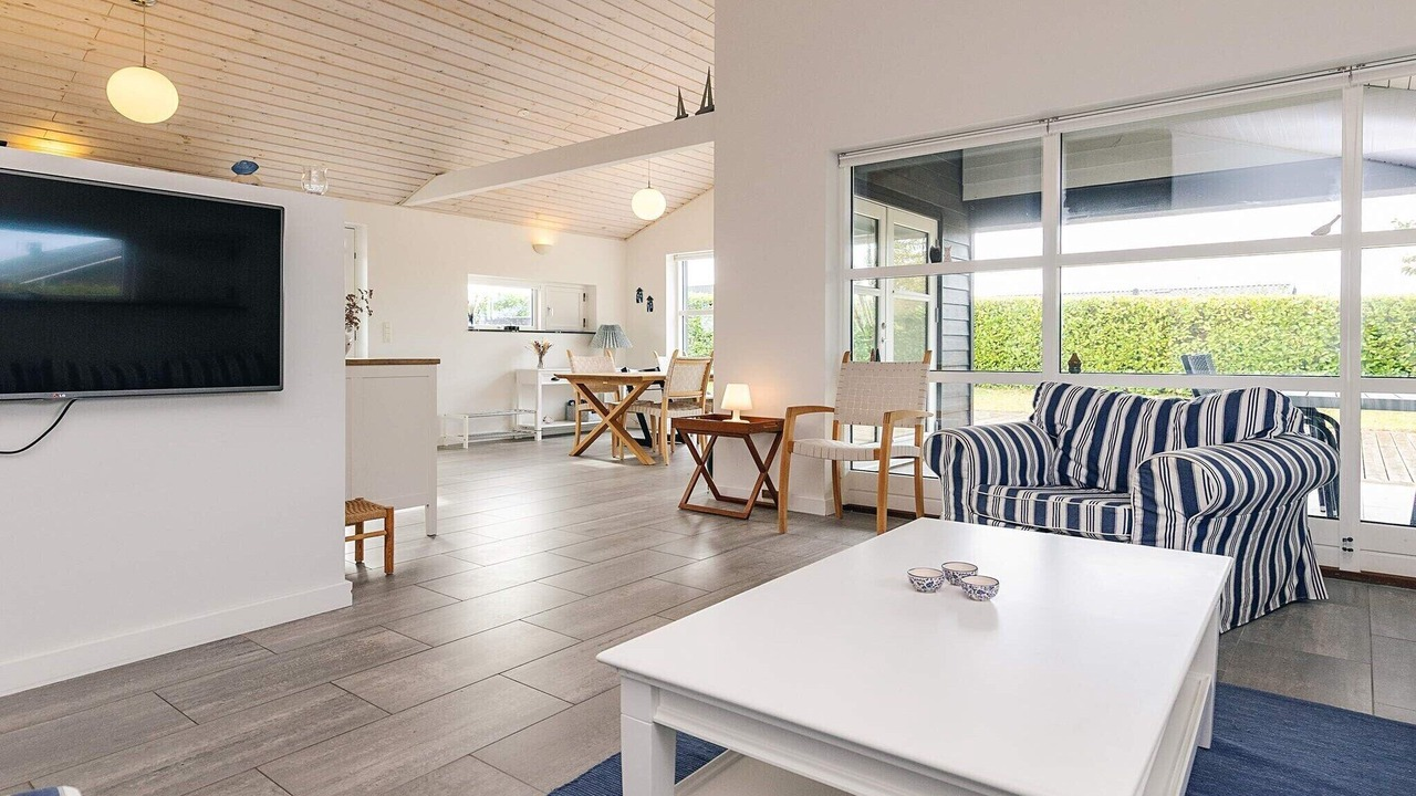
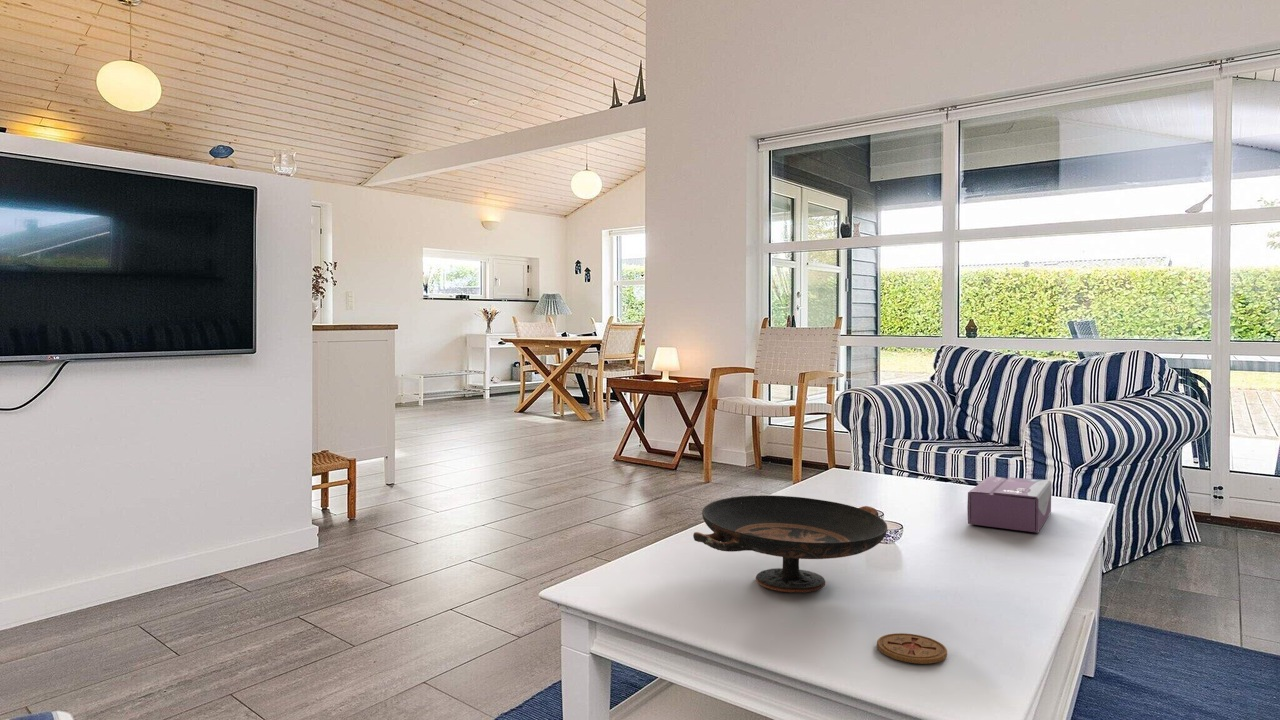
+ coaster (911, 647)
+ decorative bowl (791, 547)
+ tissue box (1010, 501)
